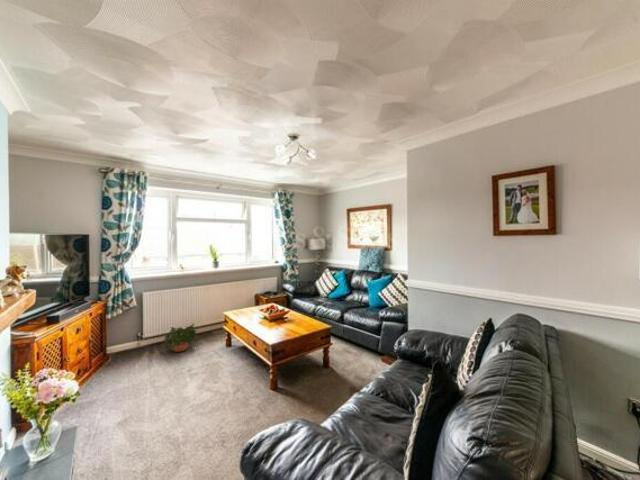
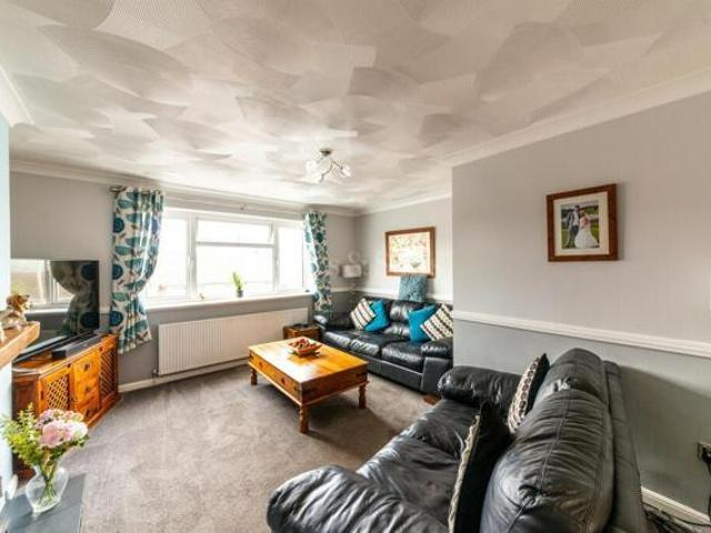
- potted plant (179, 338)
